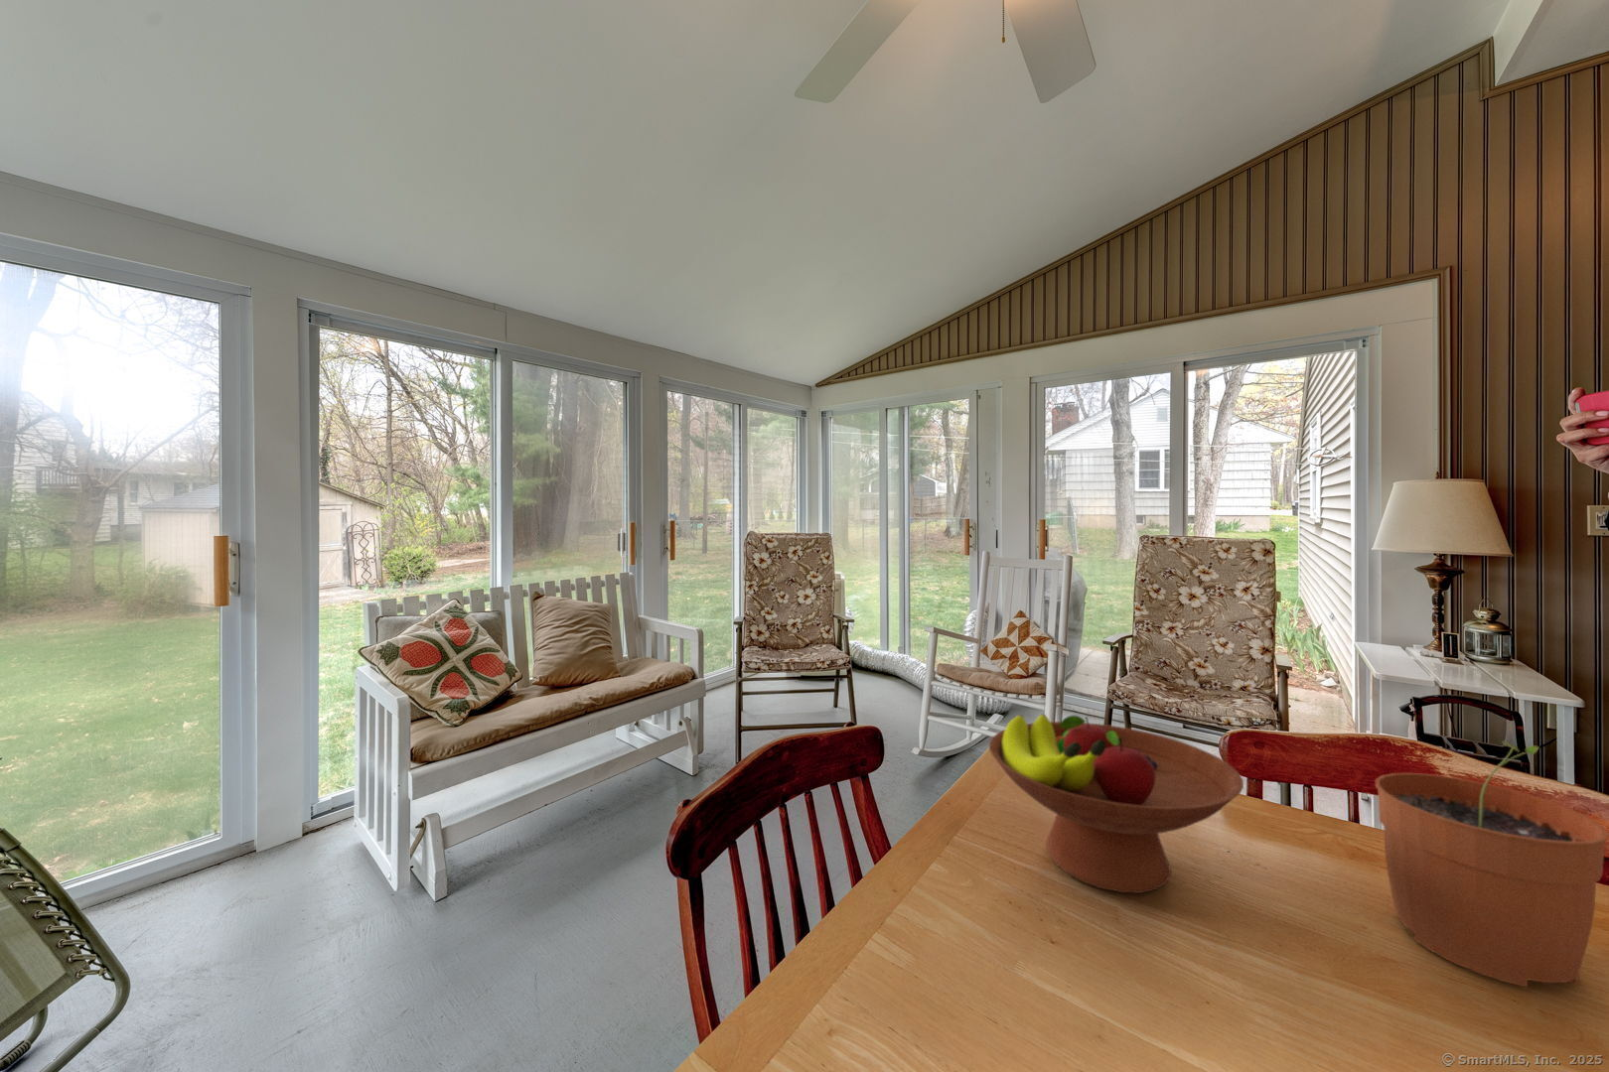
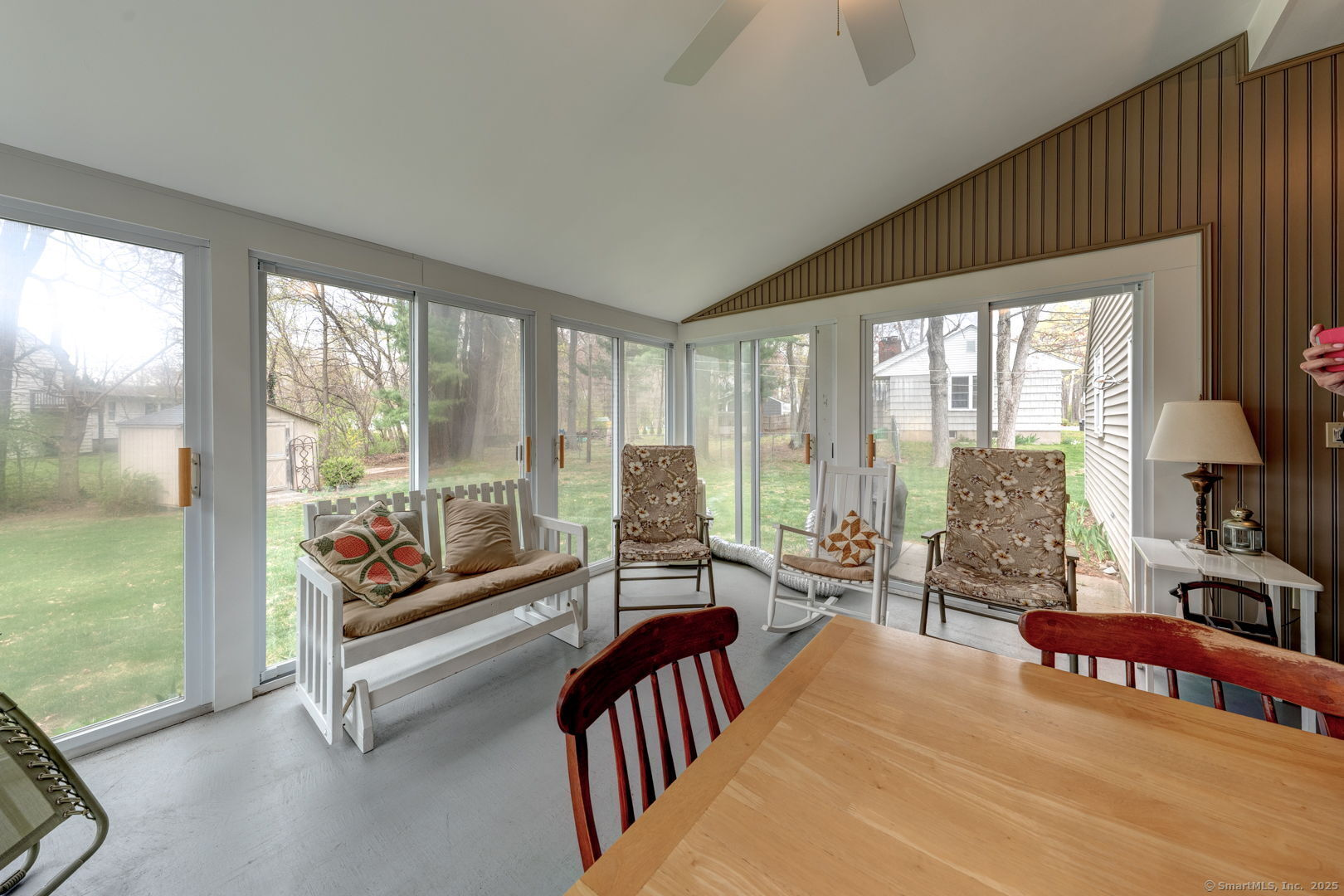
- plant pot (1480, 838)
- fruit bowl (1105, 790)
